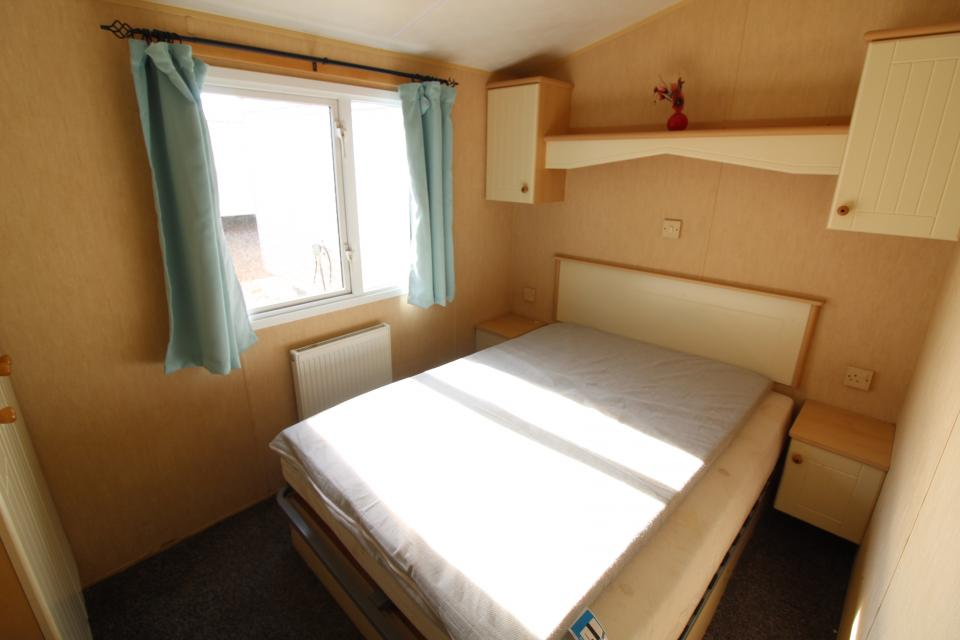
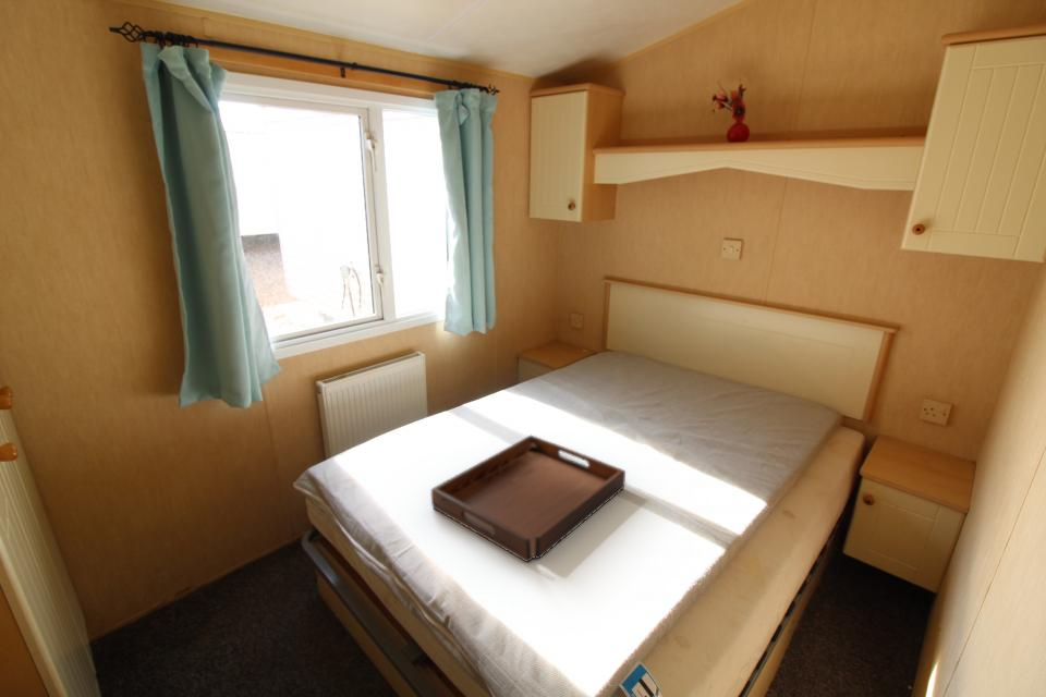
+ serving tray (531, 488)
